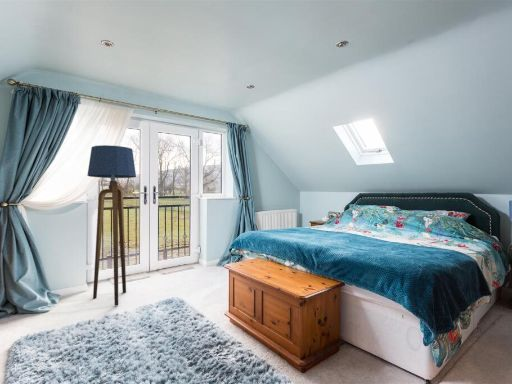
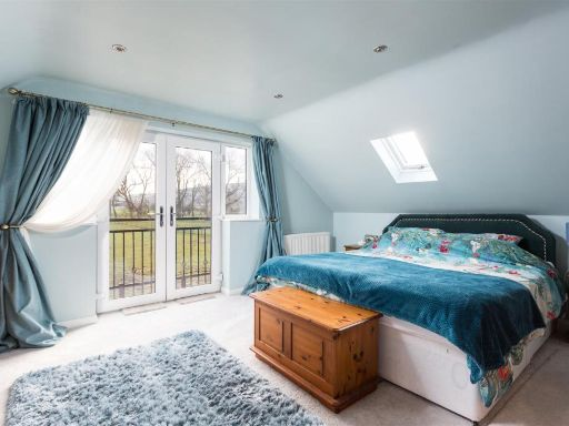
- floor lamp (113, 223)
